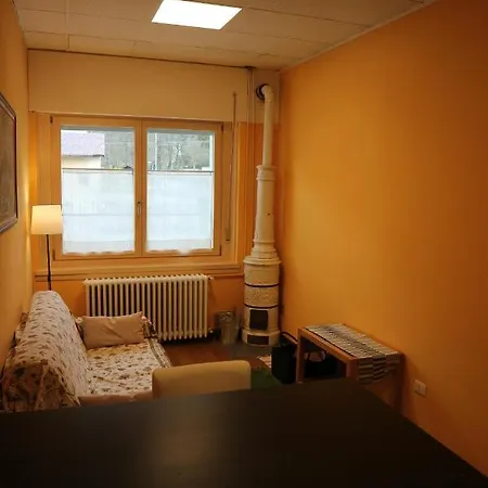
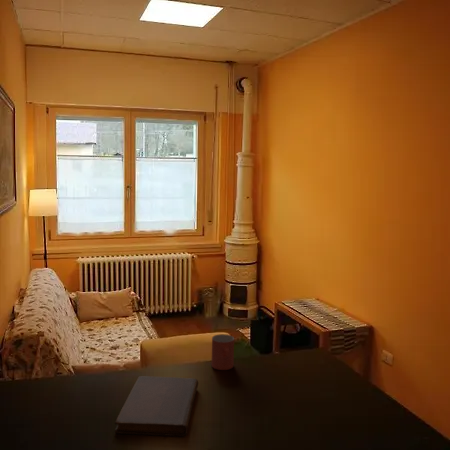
+ notebook (160, 402)
+ cup (223, 353)
